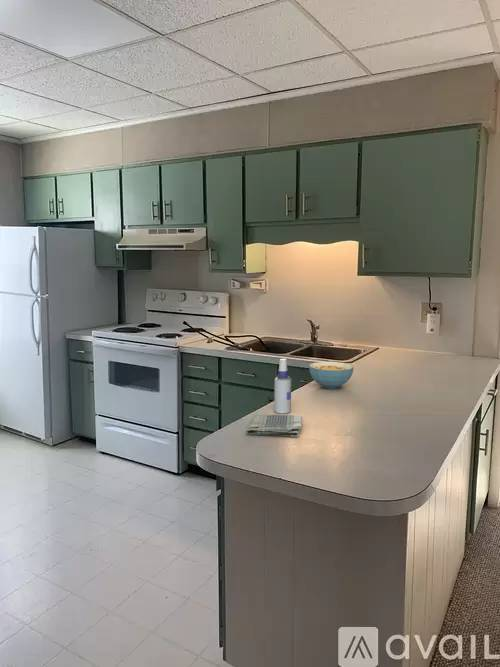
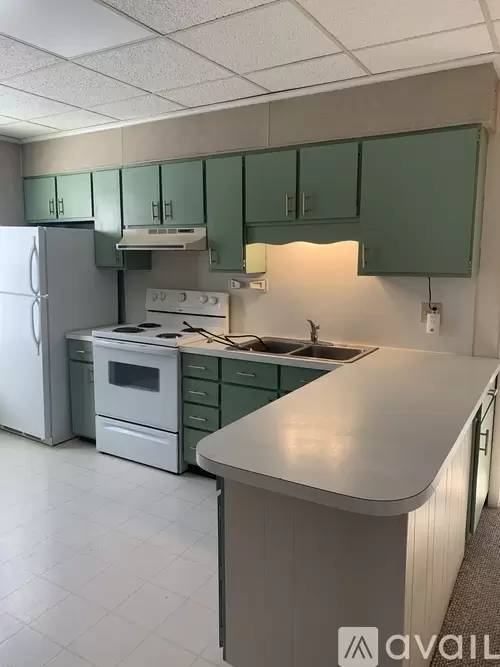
- dish towel (275, 423)
- cereal bowl (330, 376)
- spray bottle (282, 385)
